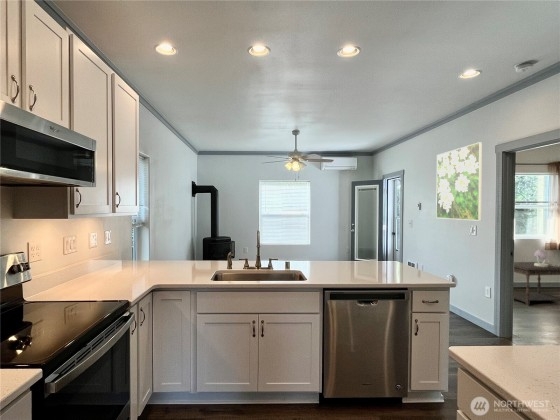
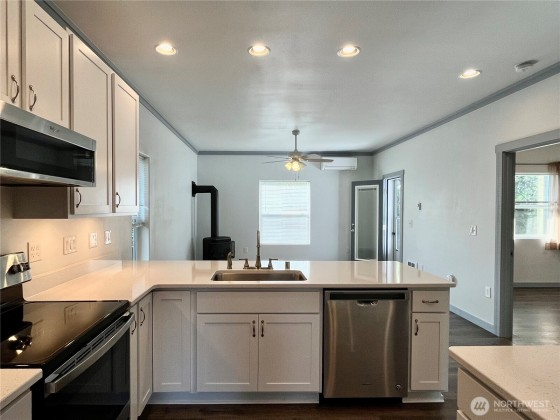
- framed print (456, 184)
- table lamp (546, 257)
- side table (537, 284)
